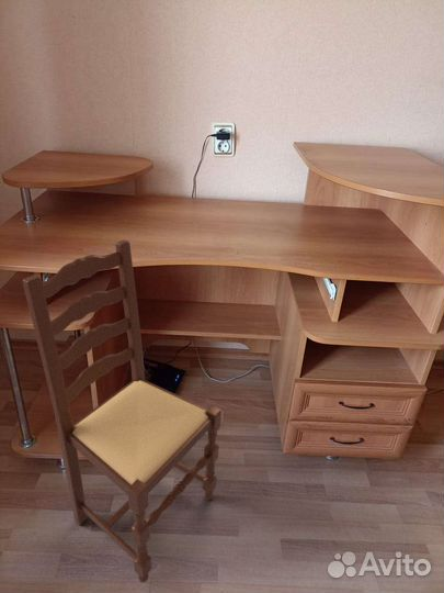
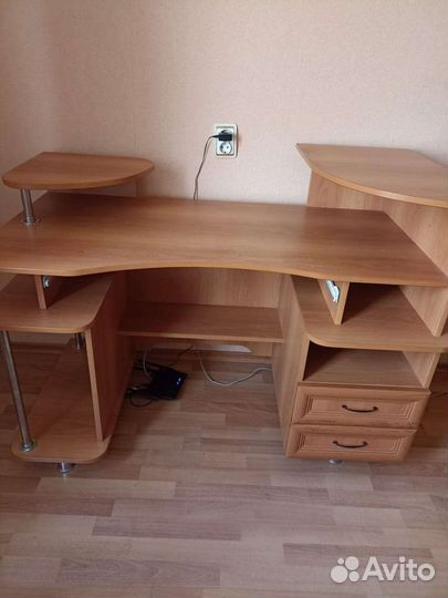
- dining chair (138, 413)
